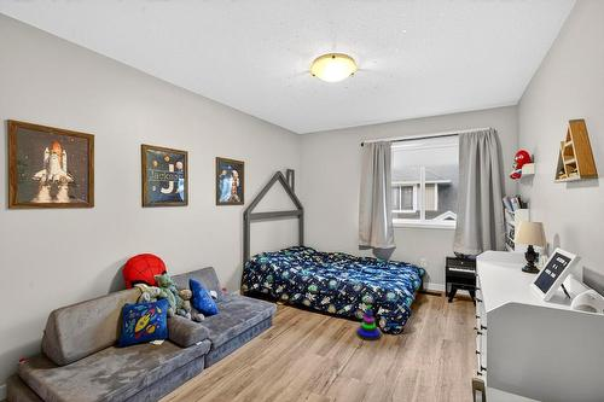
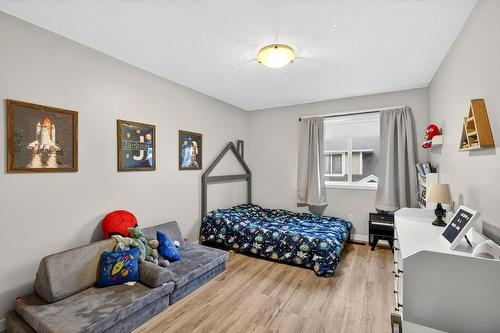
- stacking toy (368, 316)
